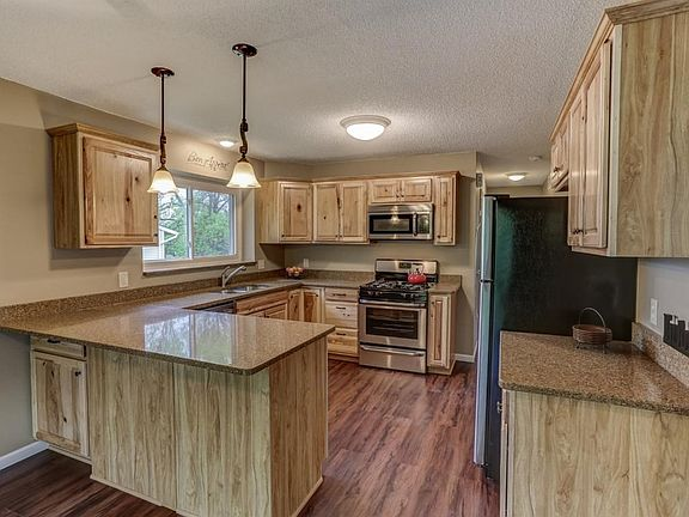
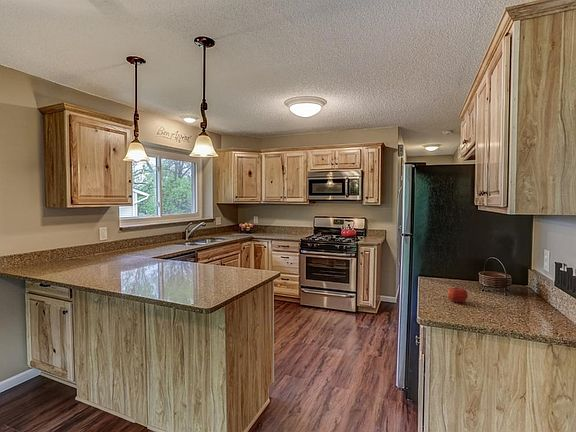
+ fruit (457, 293)
